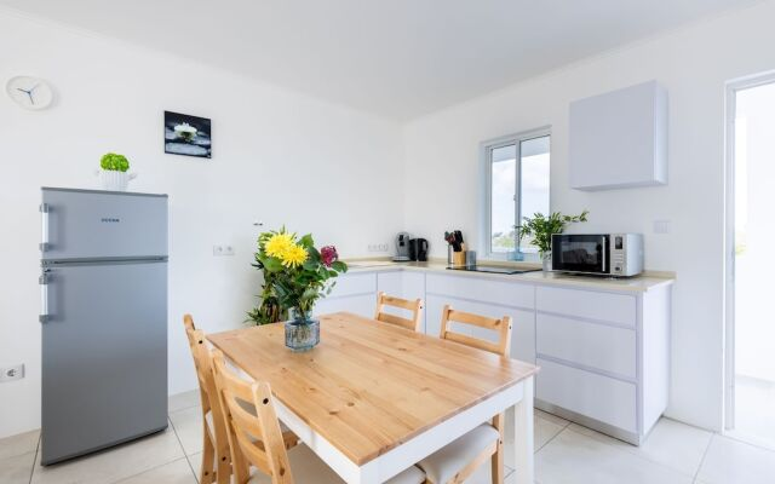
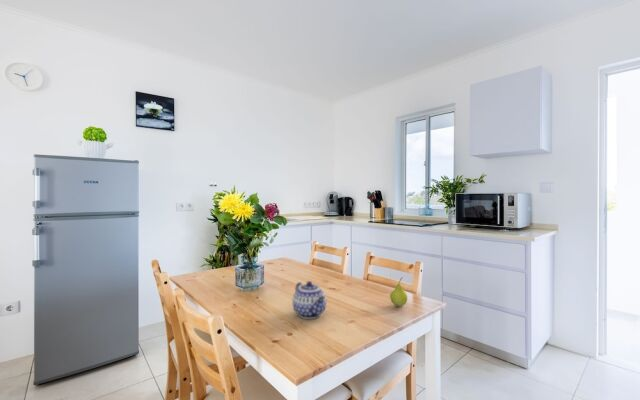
+ fruit (398, 291)
+ teapot (309, 298)
